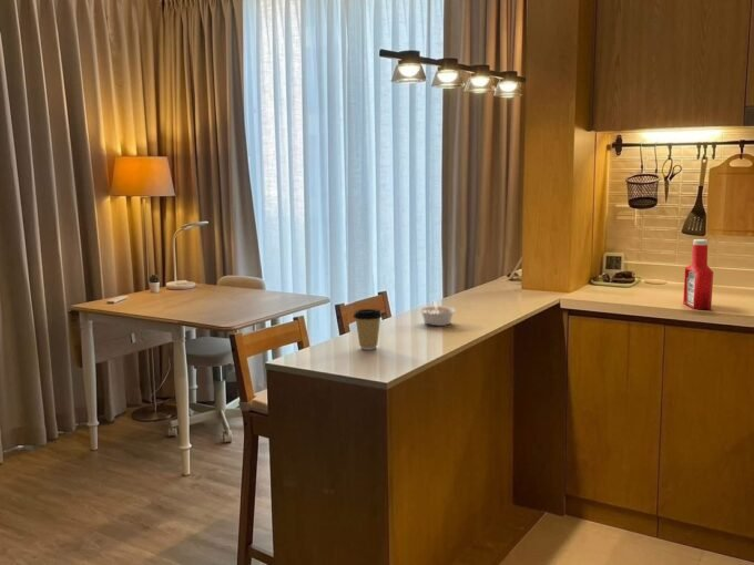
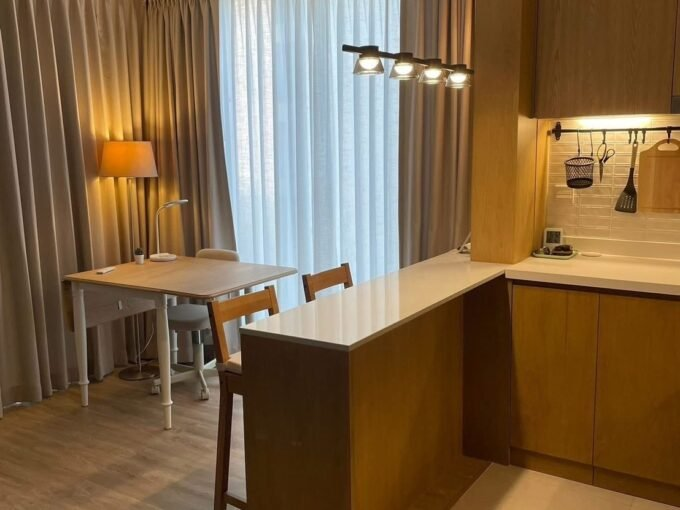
- coffee cup (368, 328)
- soap bottle (699, 273)
- legume (436, 315)
